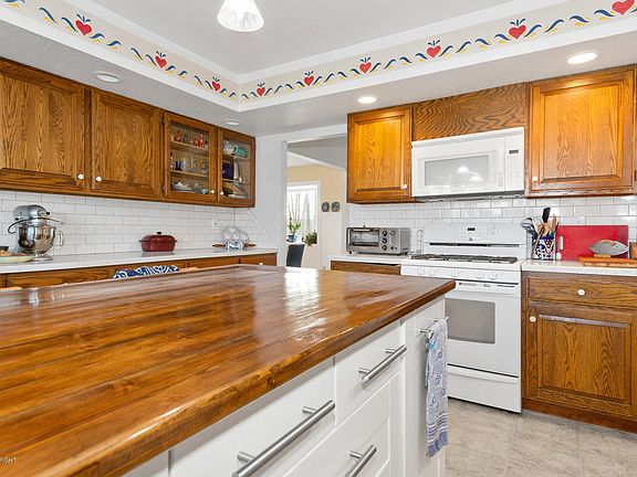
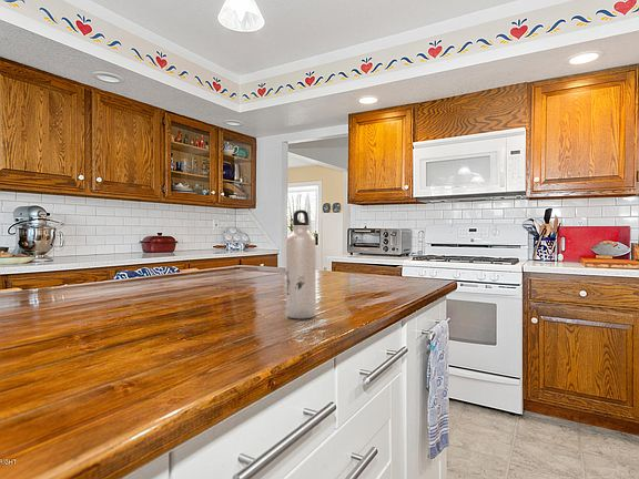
+ water bottle (301, 263)
